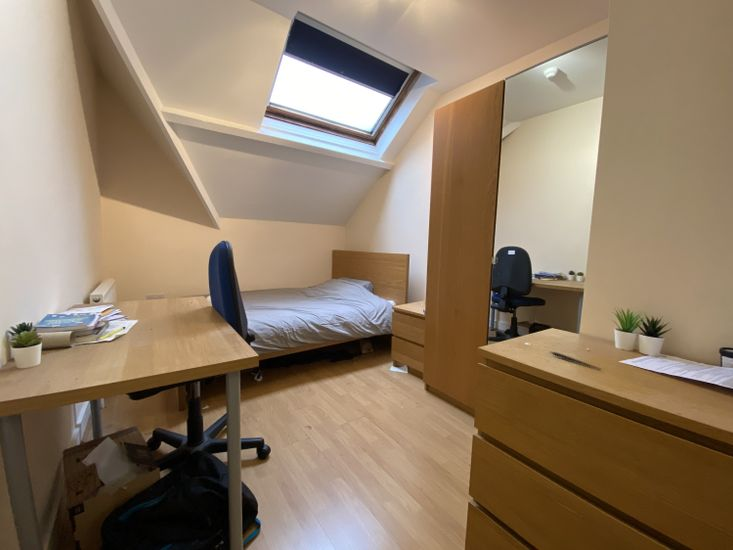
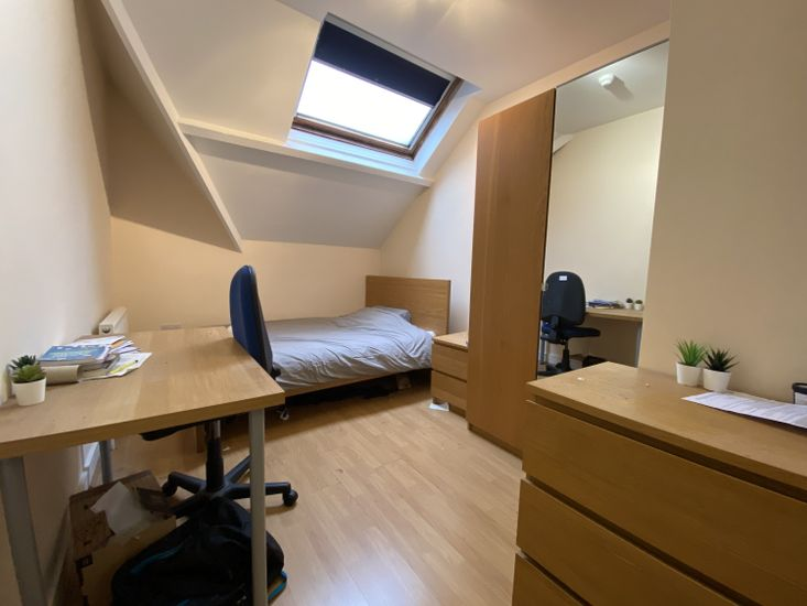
- pen (573, 359)
